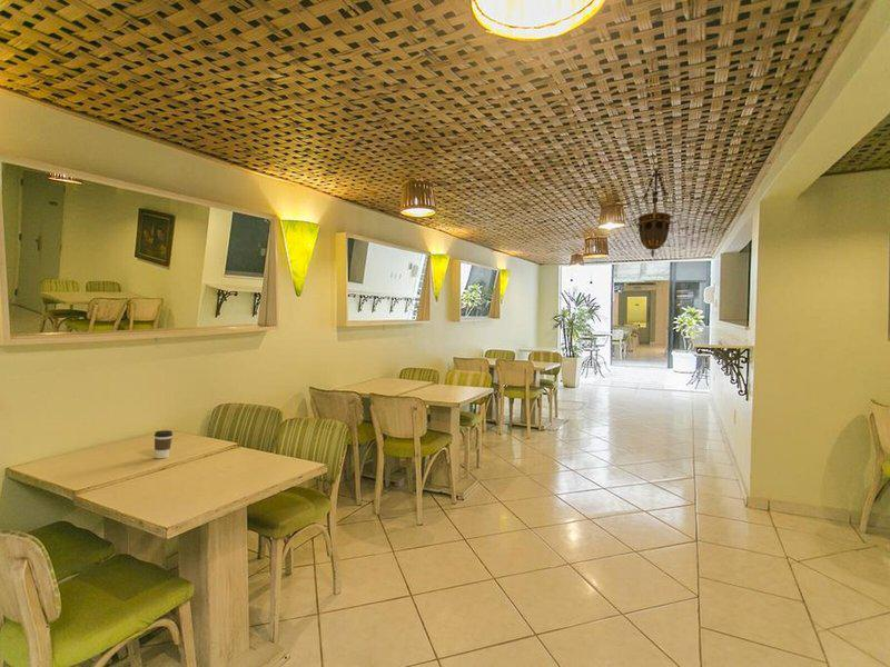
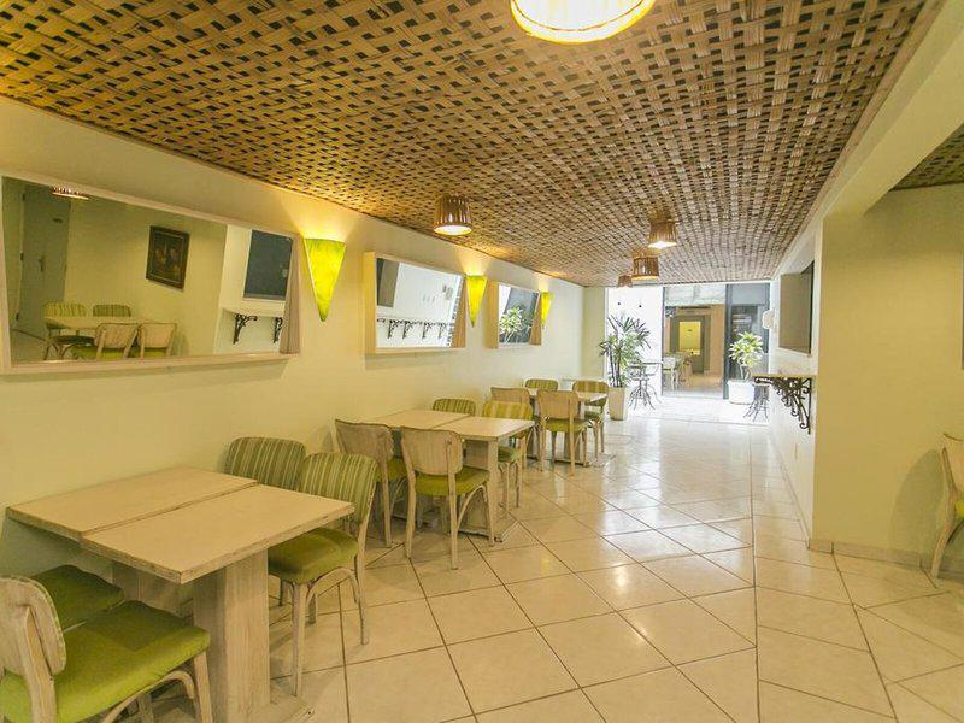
- coffee cup (162, 444)
- hanging lantern (654, 210)
